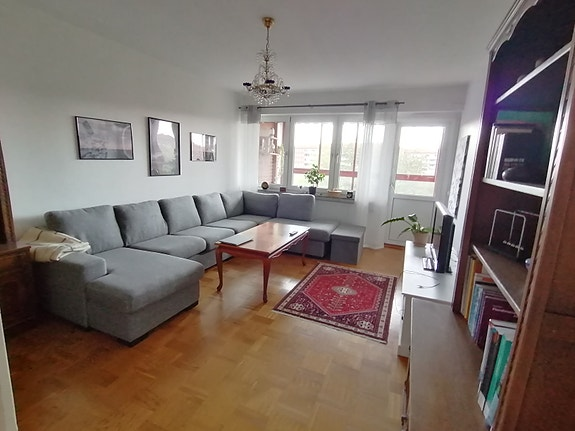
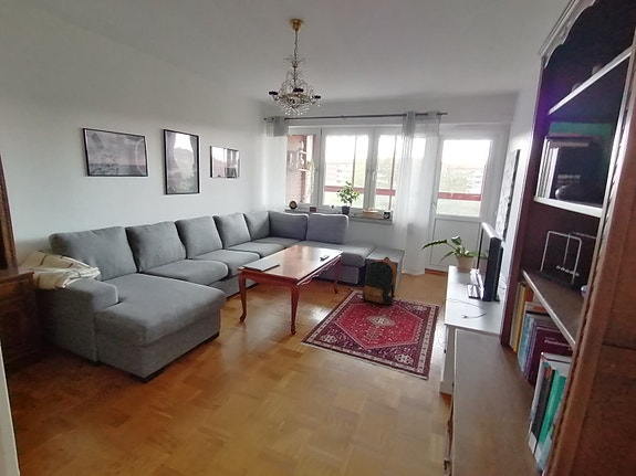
+ backpack (380, 278)
